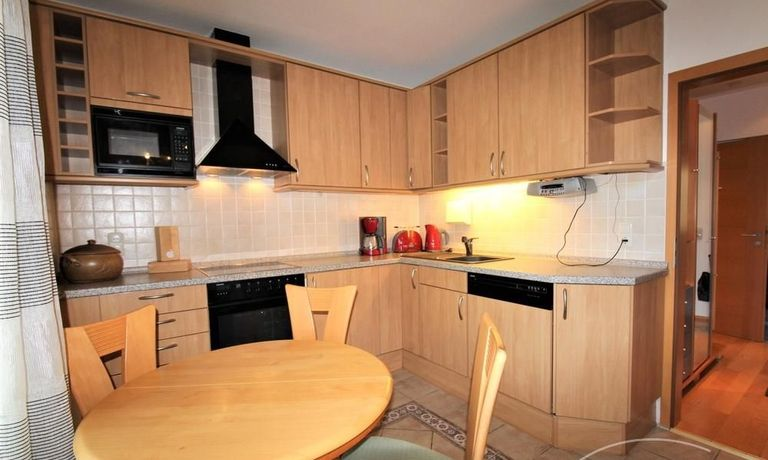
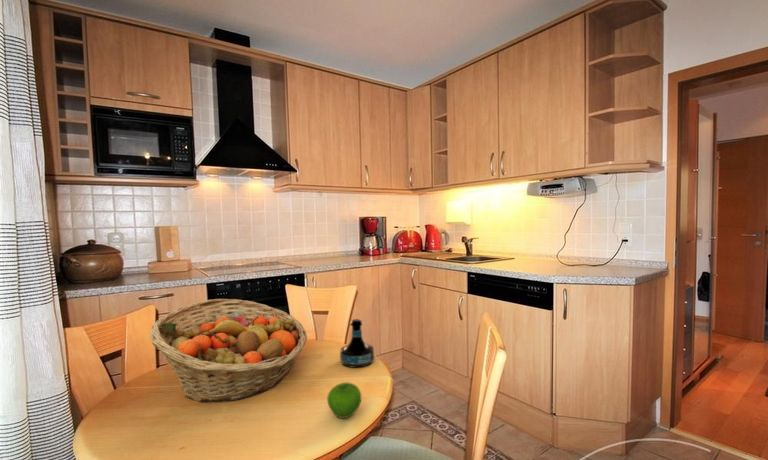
+ fruit basket (237, 341)
+ apple (345, 400)
+ tequila bottle (356, 340)
